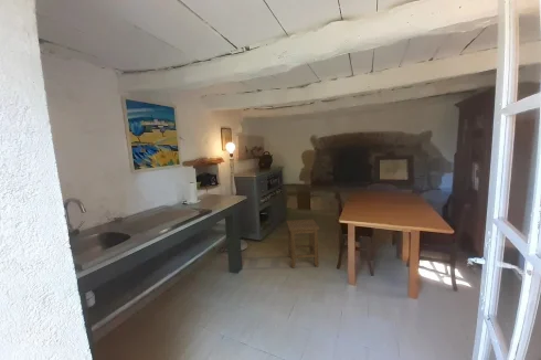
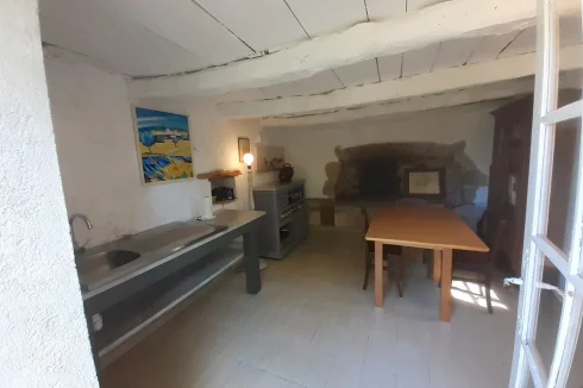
- stool (303, 245)
